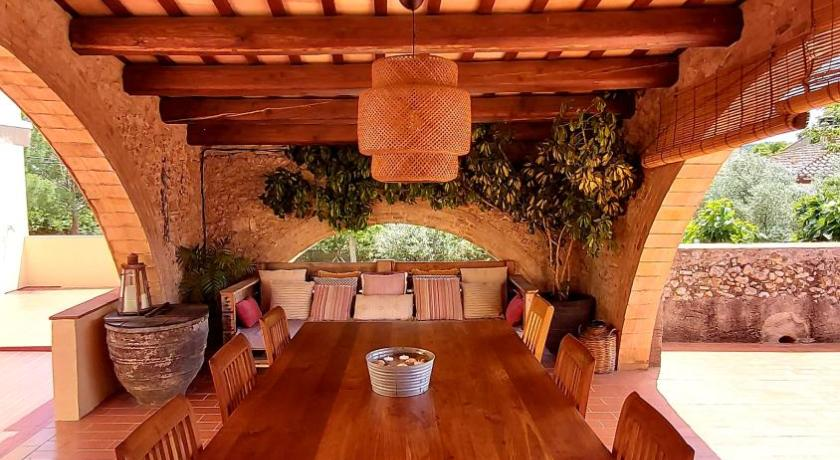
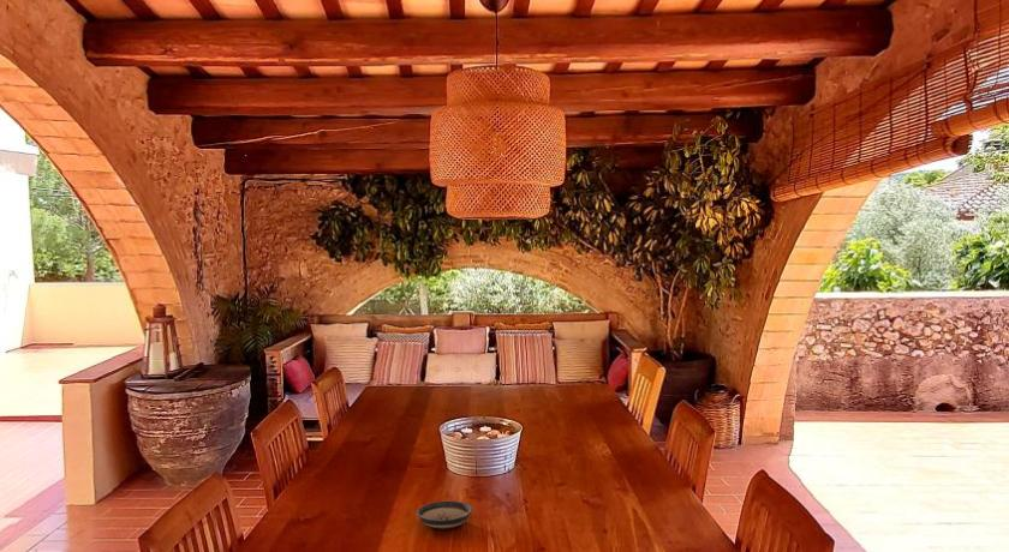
+ saucer (444, 516)
